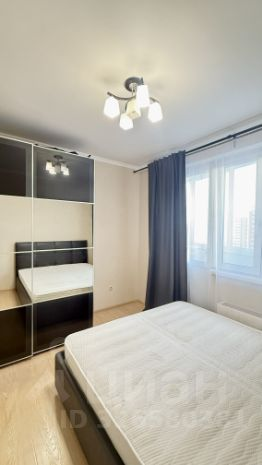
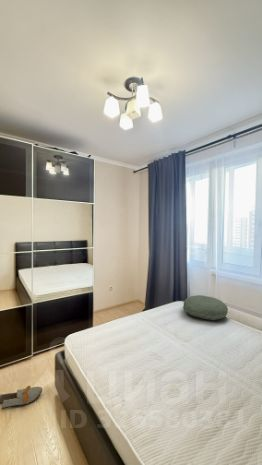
+ pillow (204, 306)
+ shoe (20, 397)
